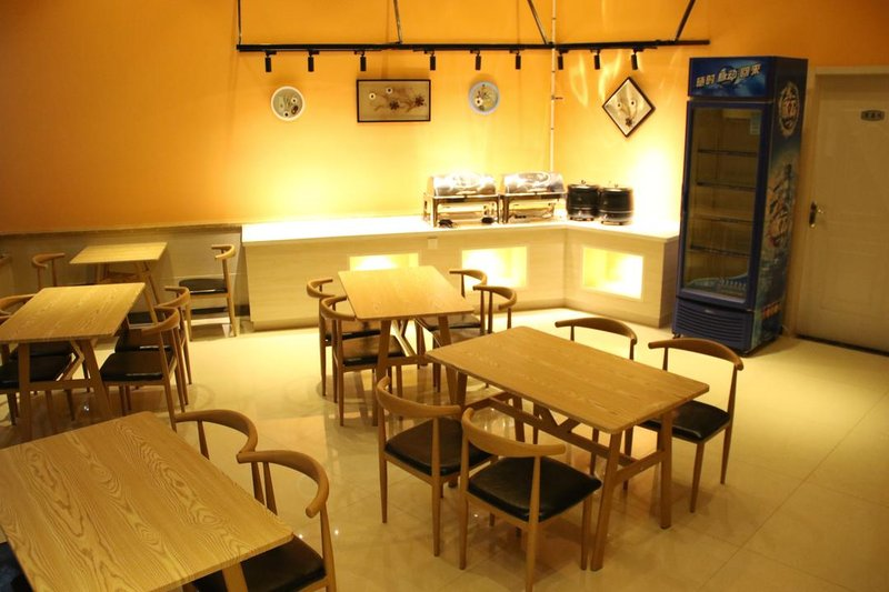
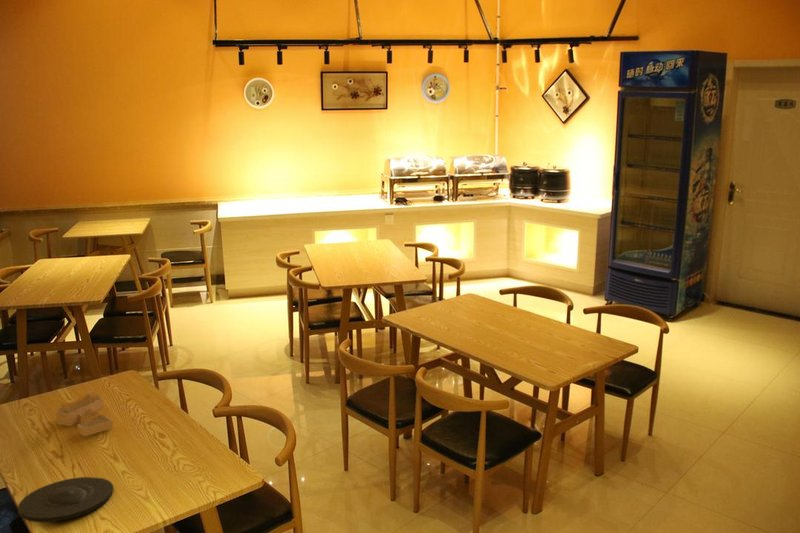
+ plate (67, 495)
+ house frame (89, 410)
